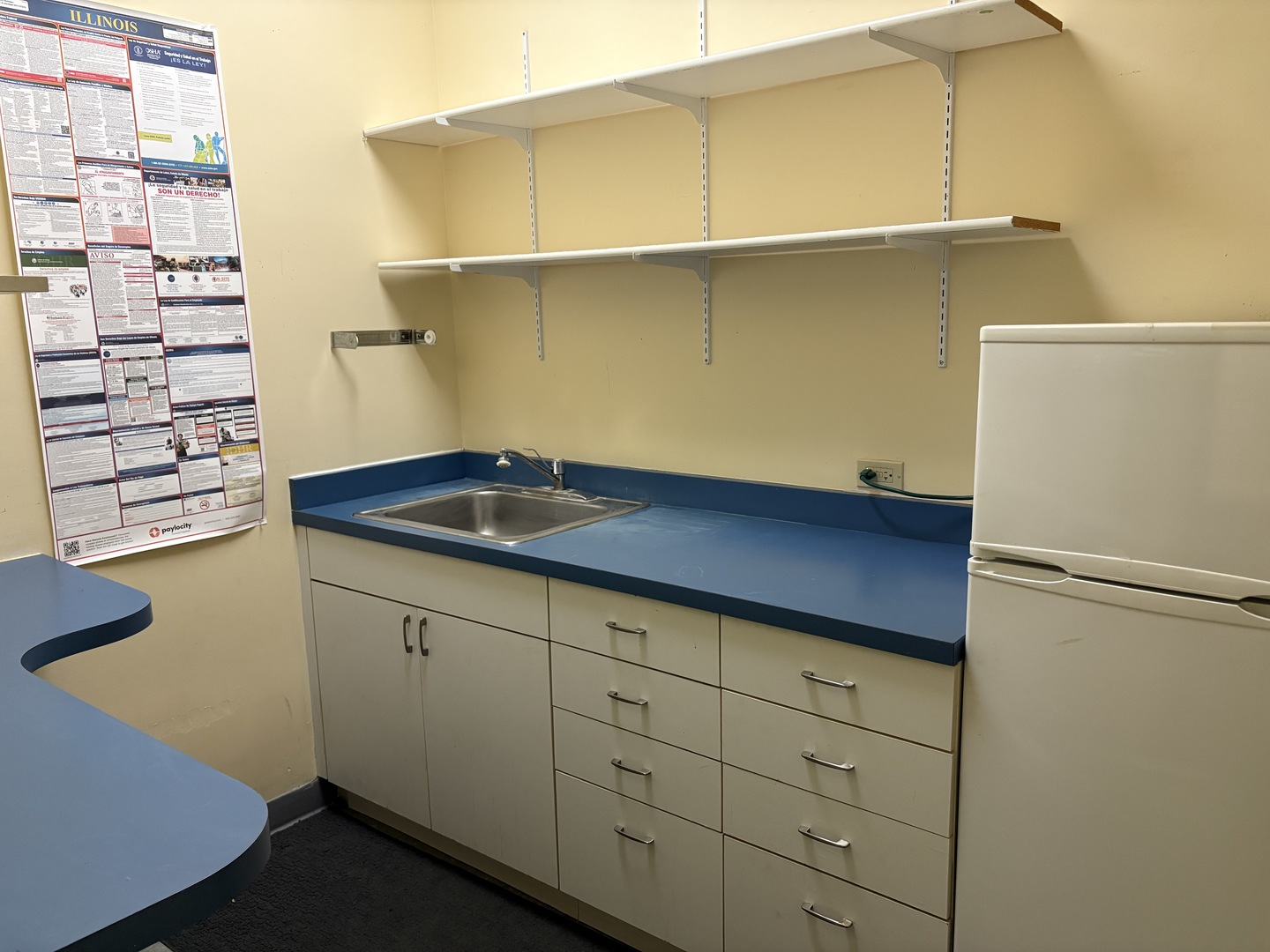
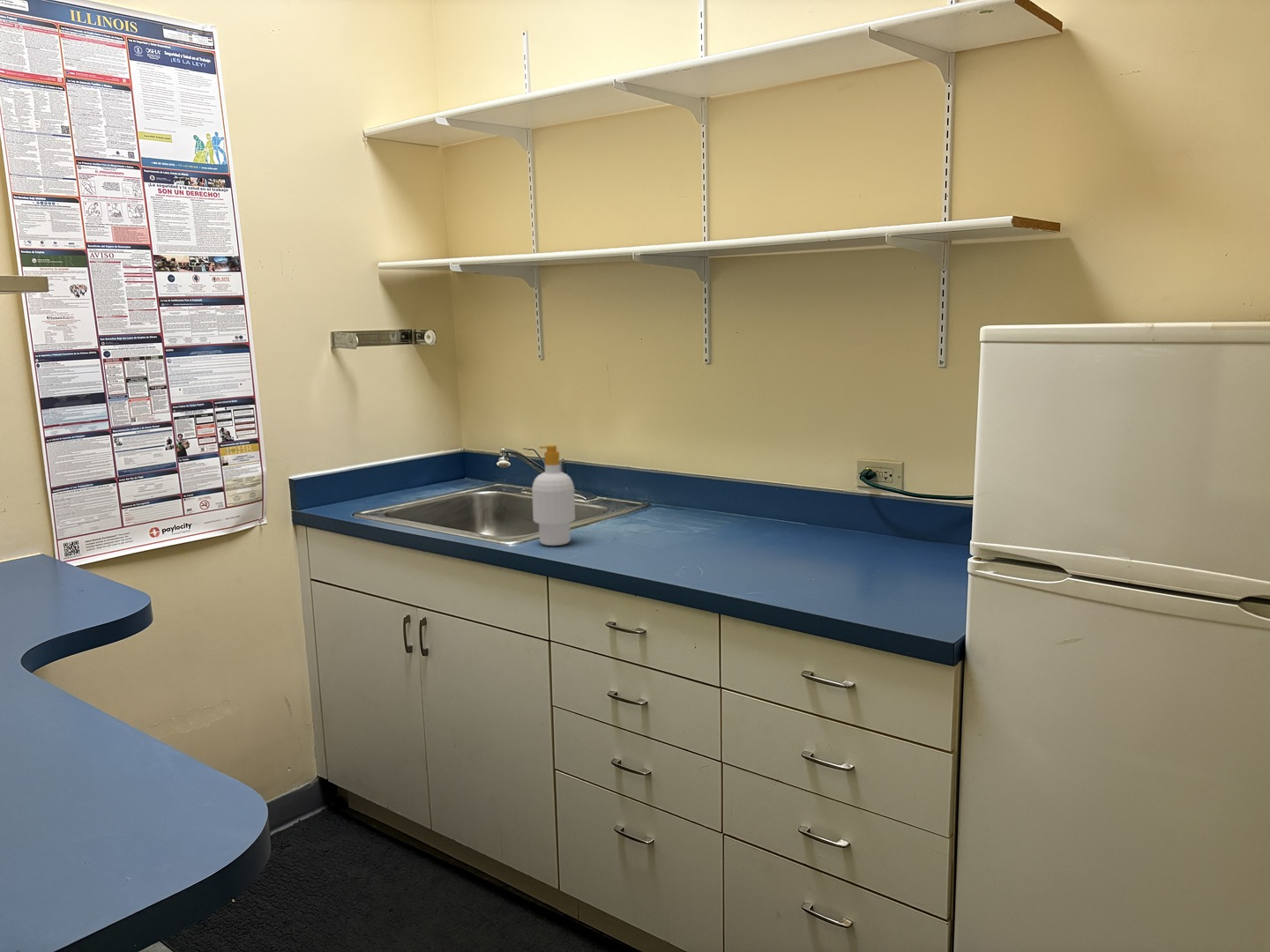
+ soap bottle (553, 495)
